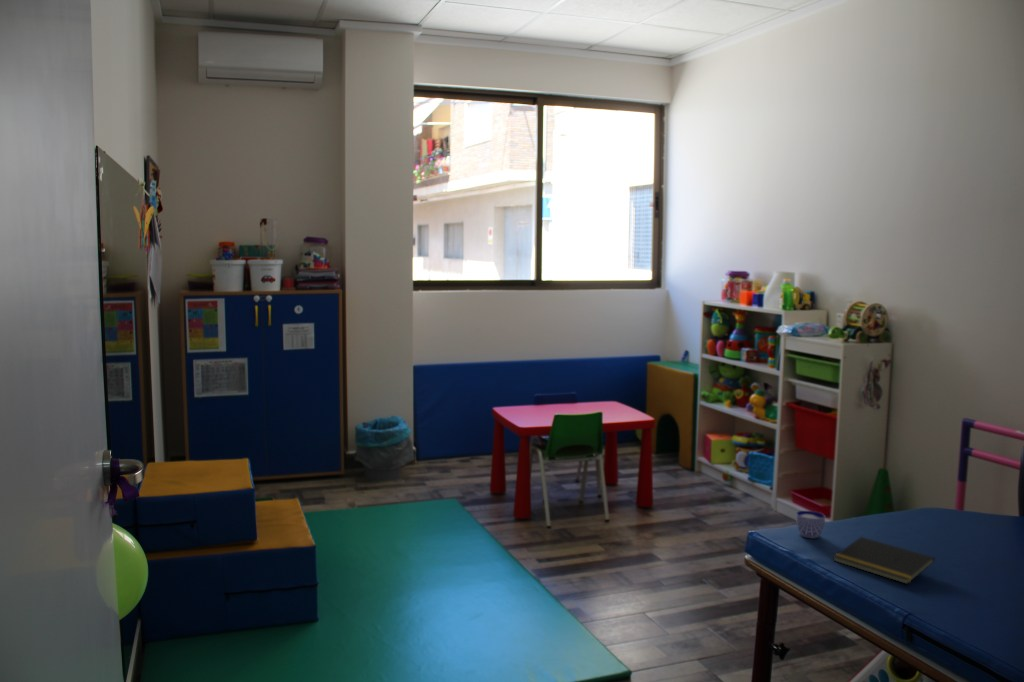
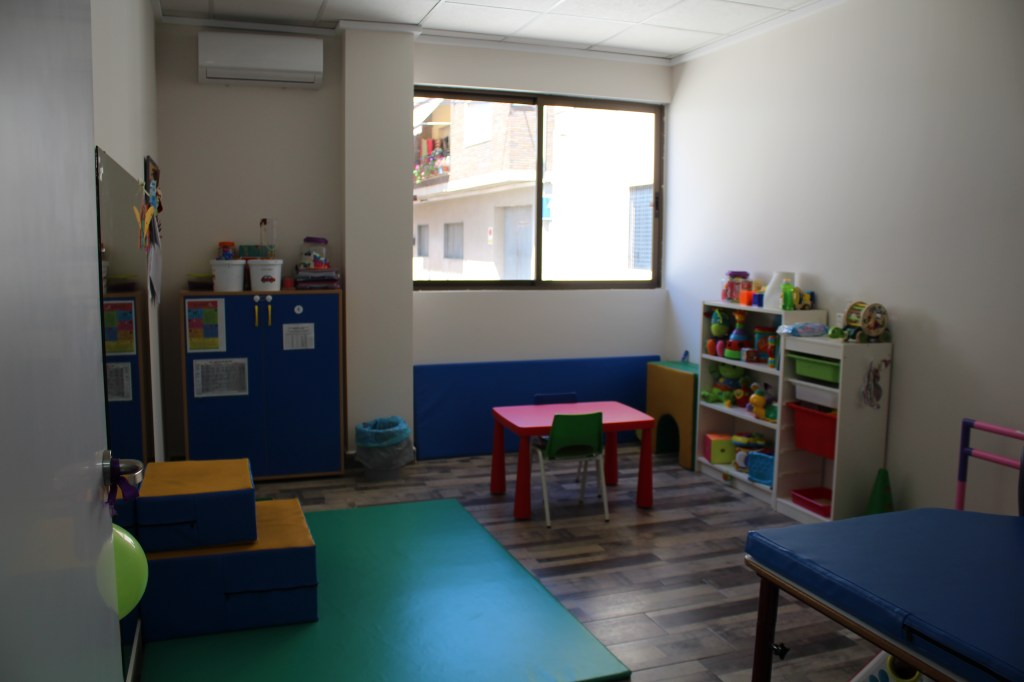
- notepad (882, 559)
- cup (810, 523)
